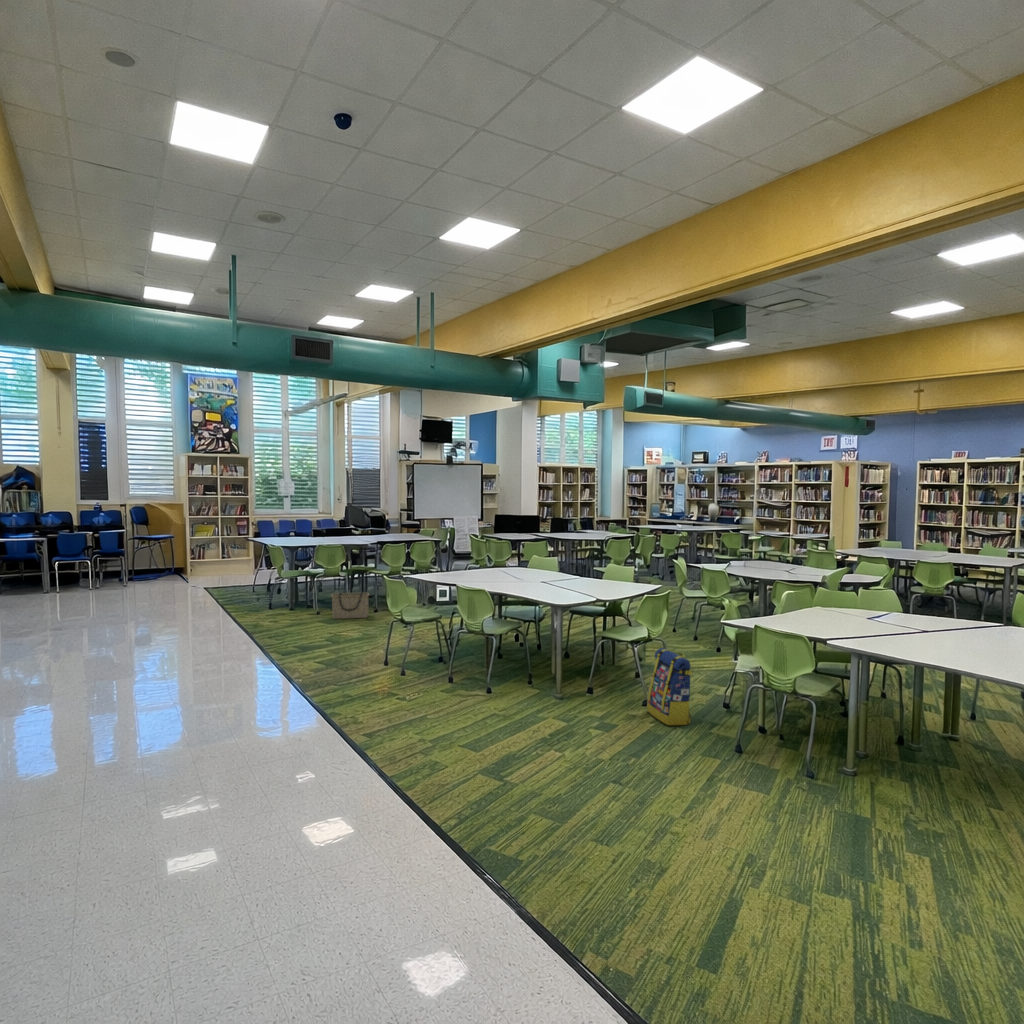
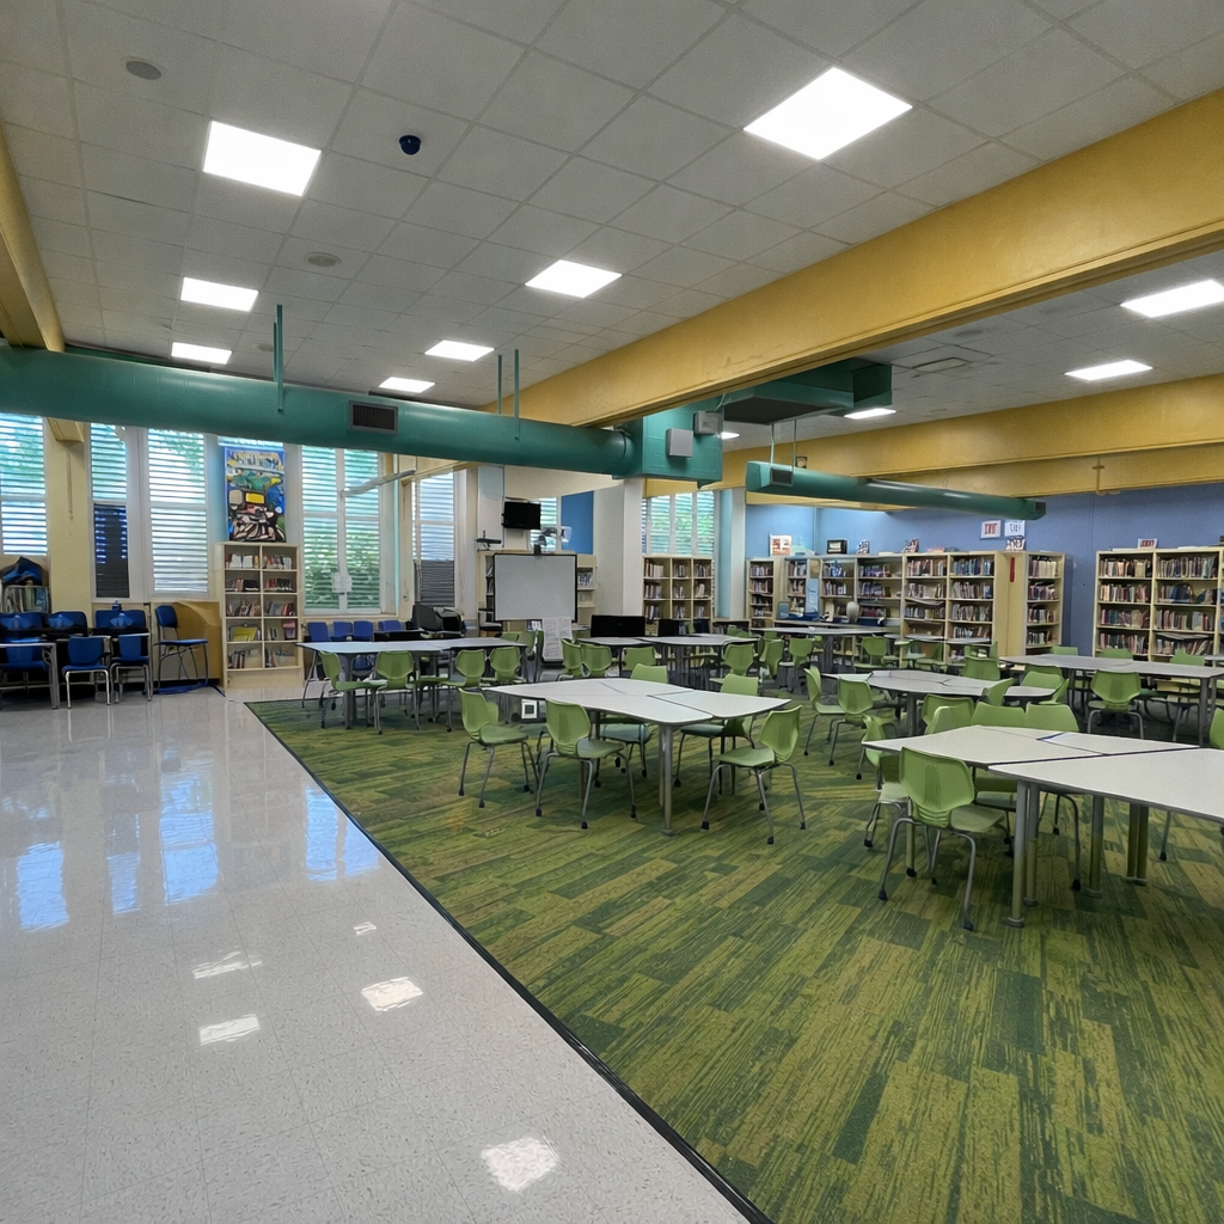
- basket (350, 605)
- backpack (670, 685)
